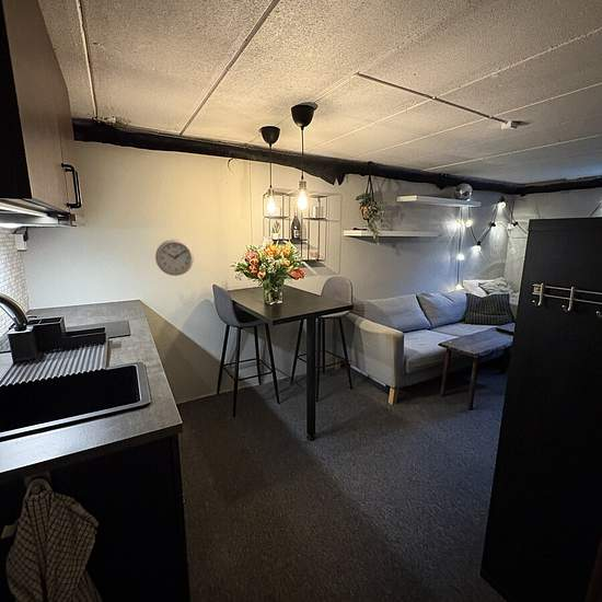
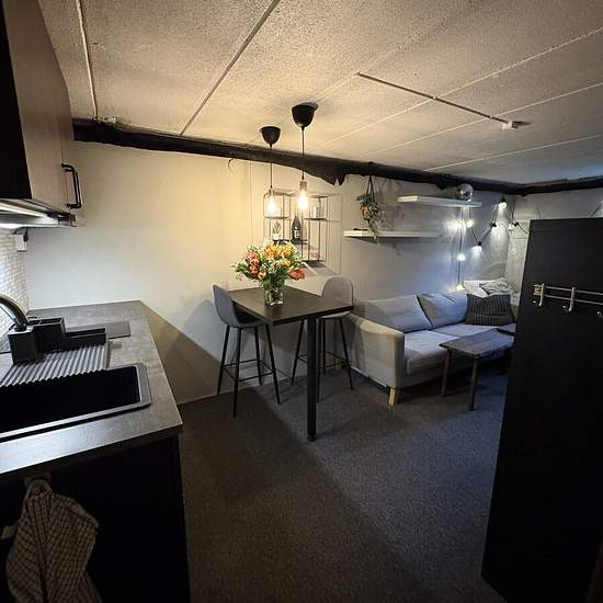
- wall clock (175, 257)
